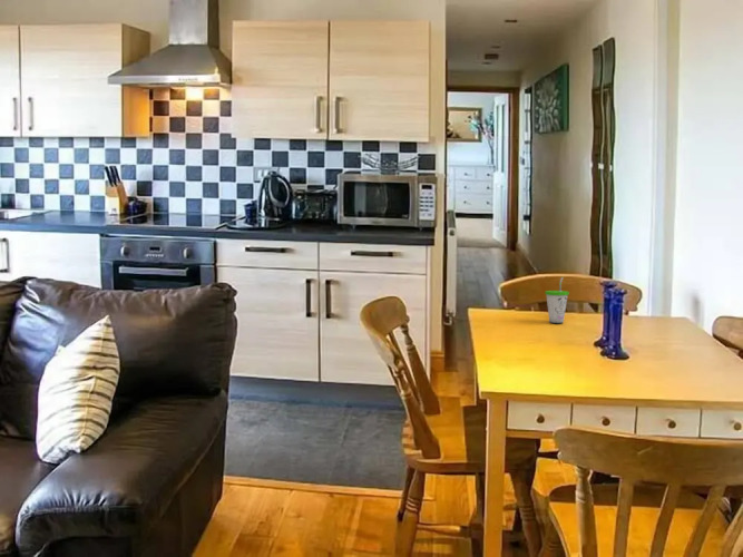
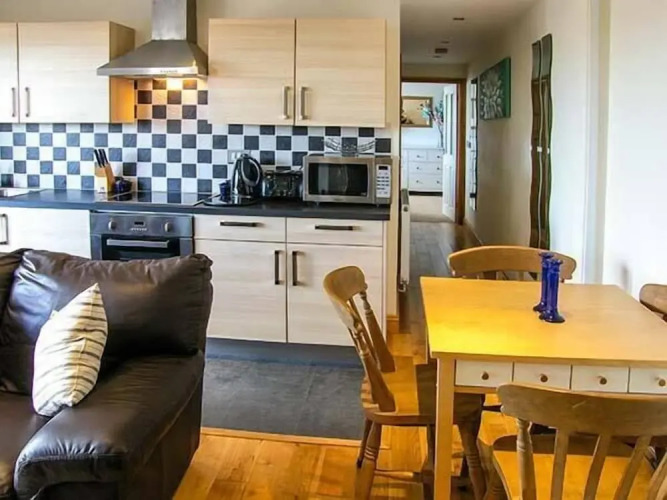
- cup (556, 300)
